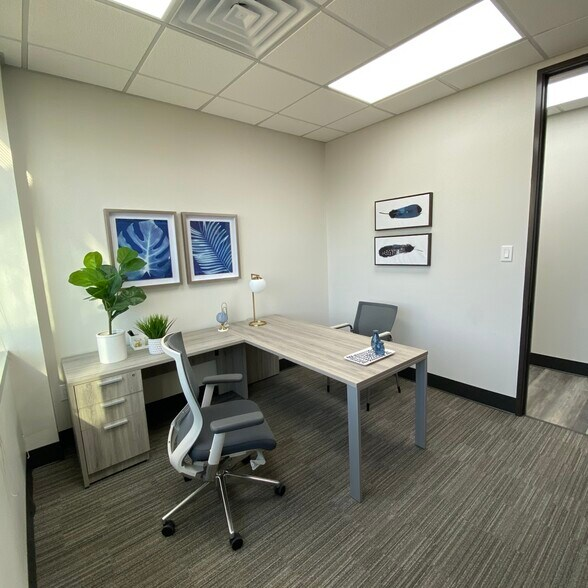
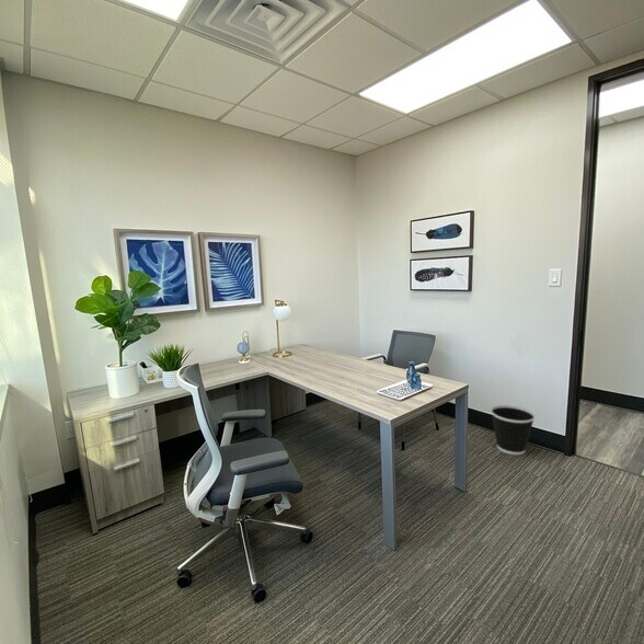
+ wastebasket (511, 430)
